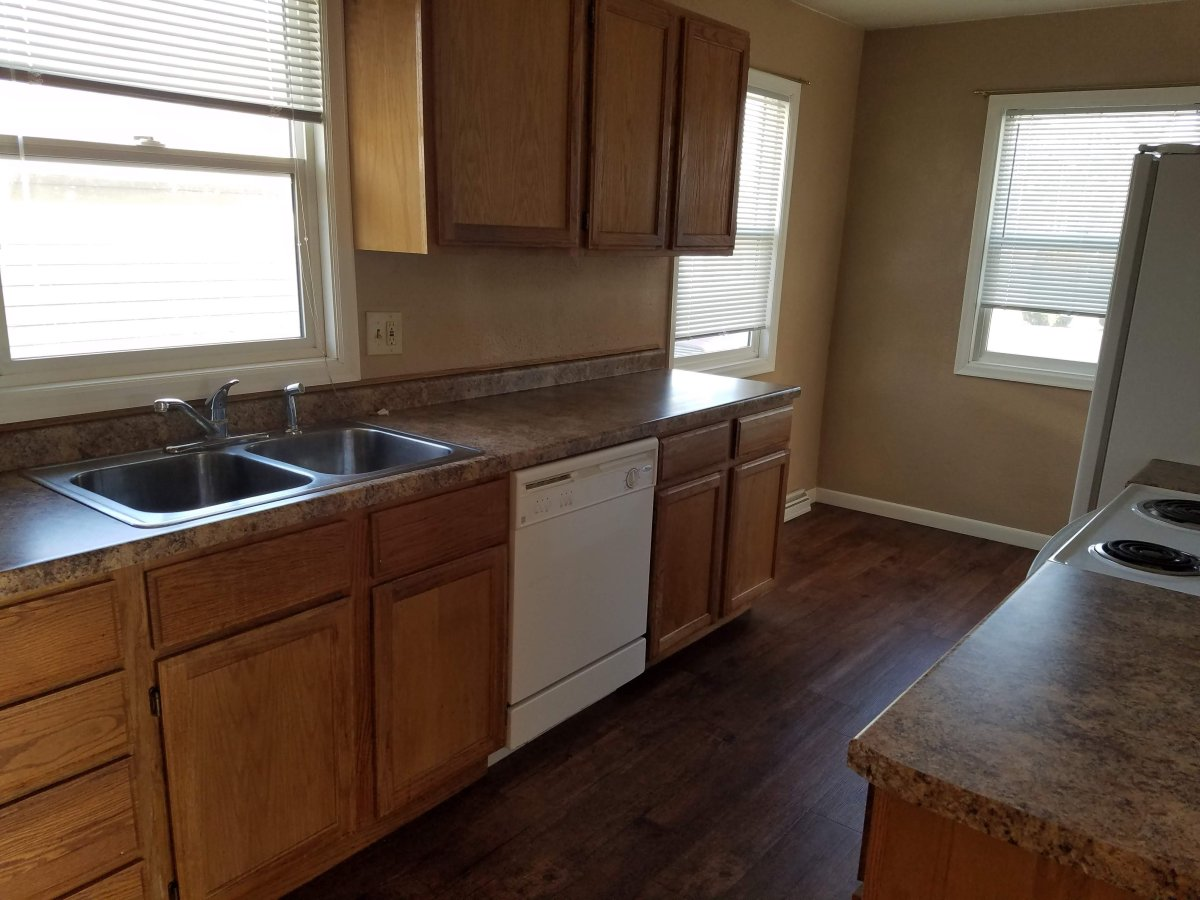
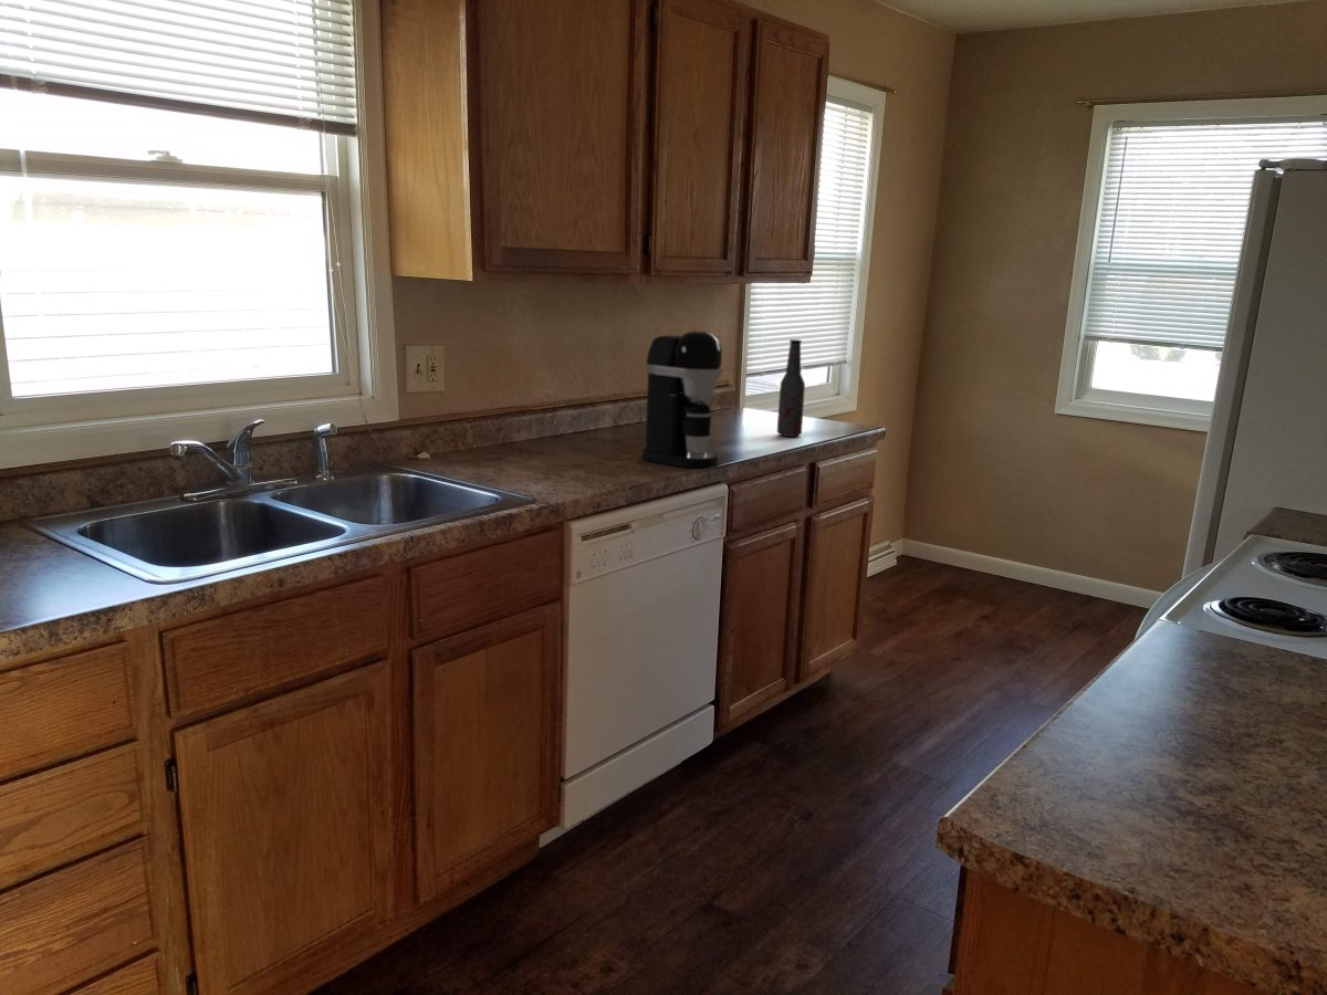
+ bottle (792, 388)
+ coffee maker (681, 396)
